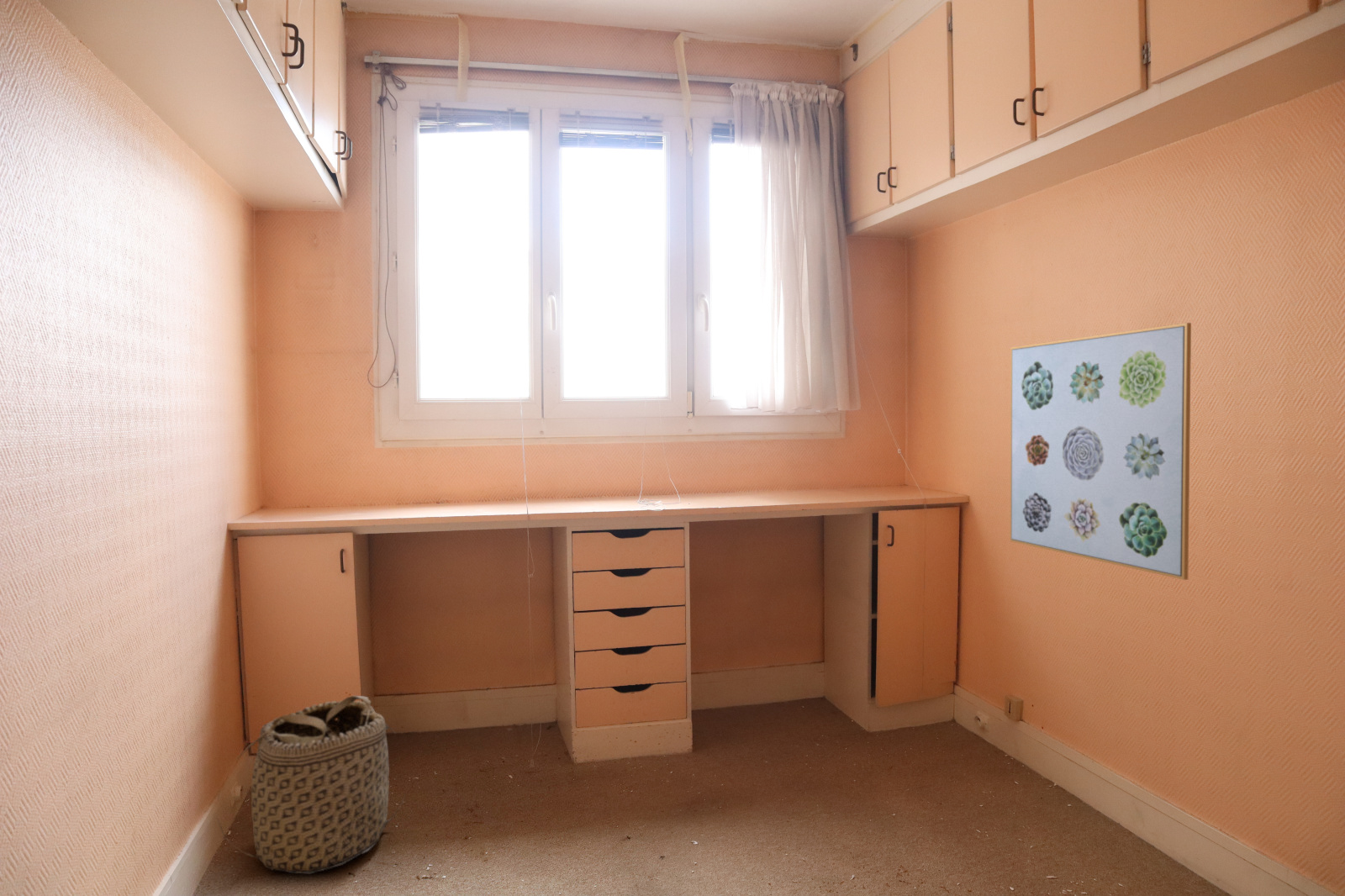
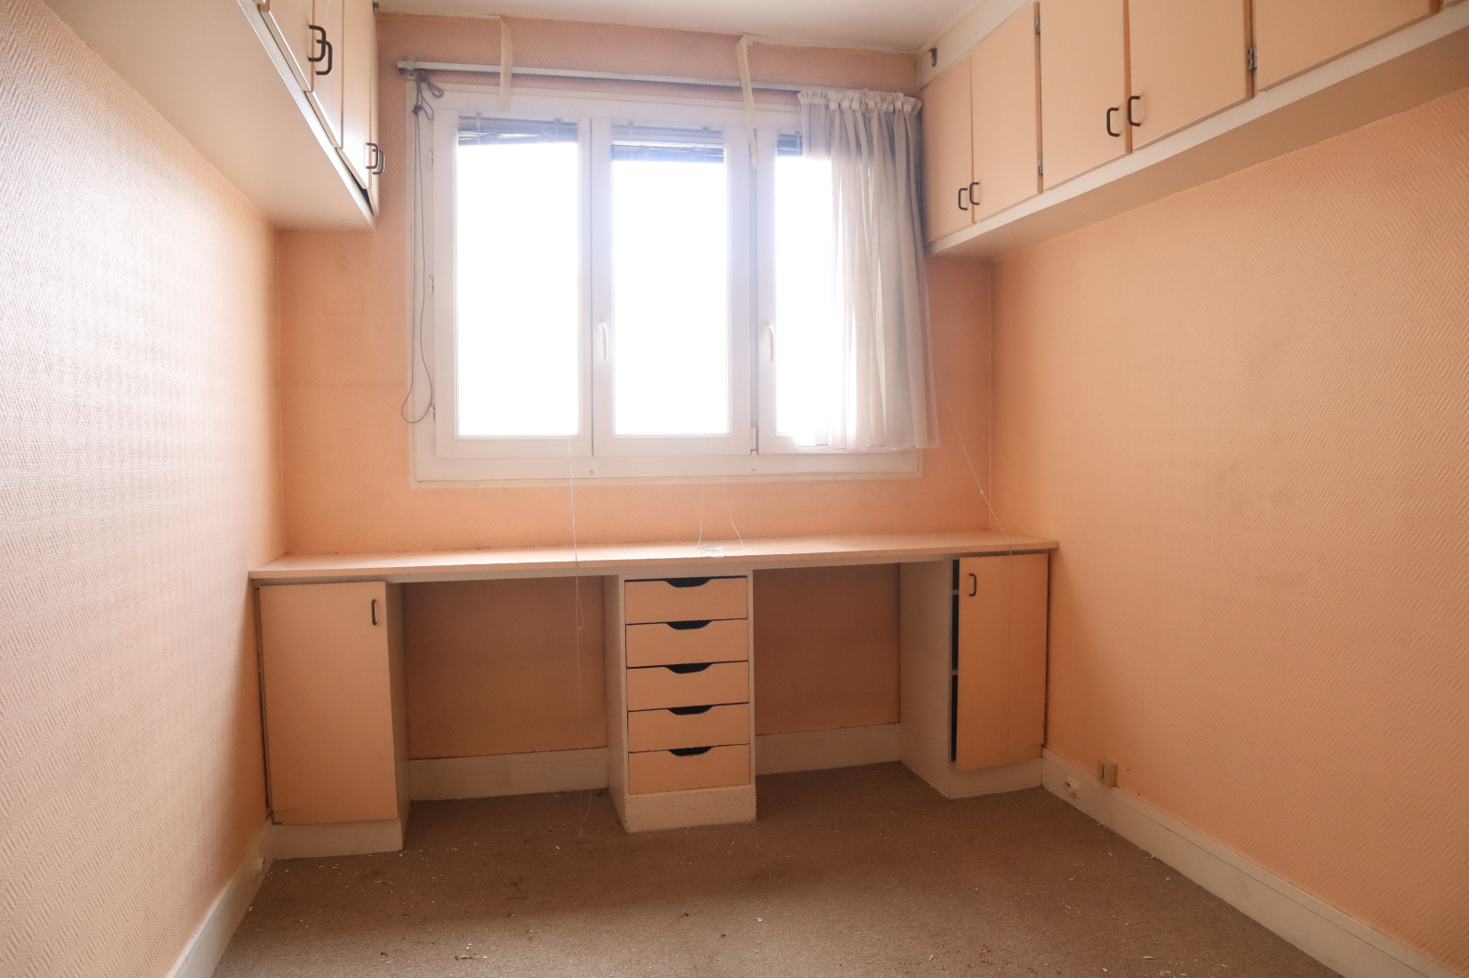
- wall art (1087, 447)
- basket (315, 775)
